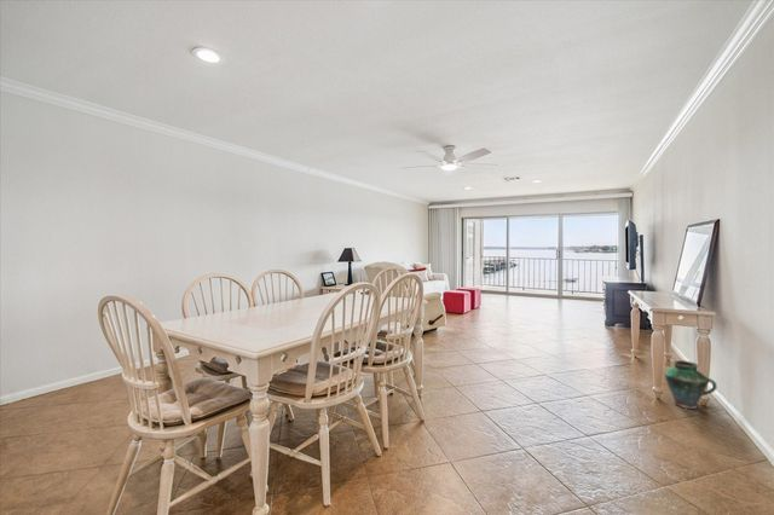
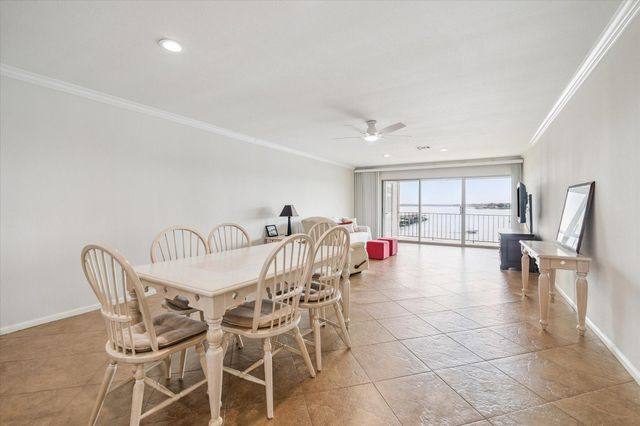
- vase (689, 384)
